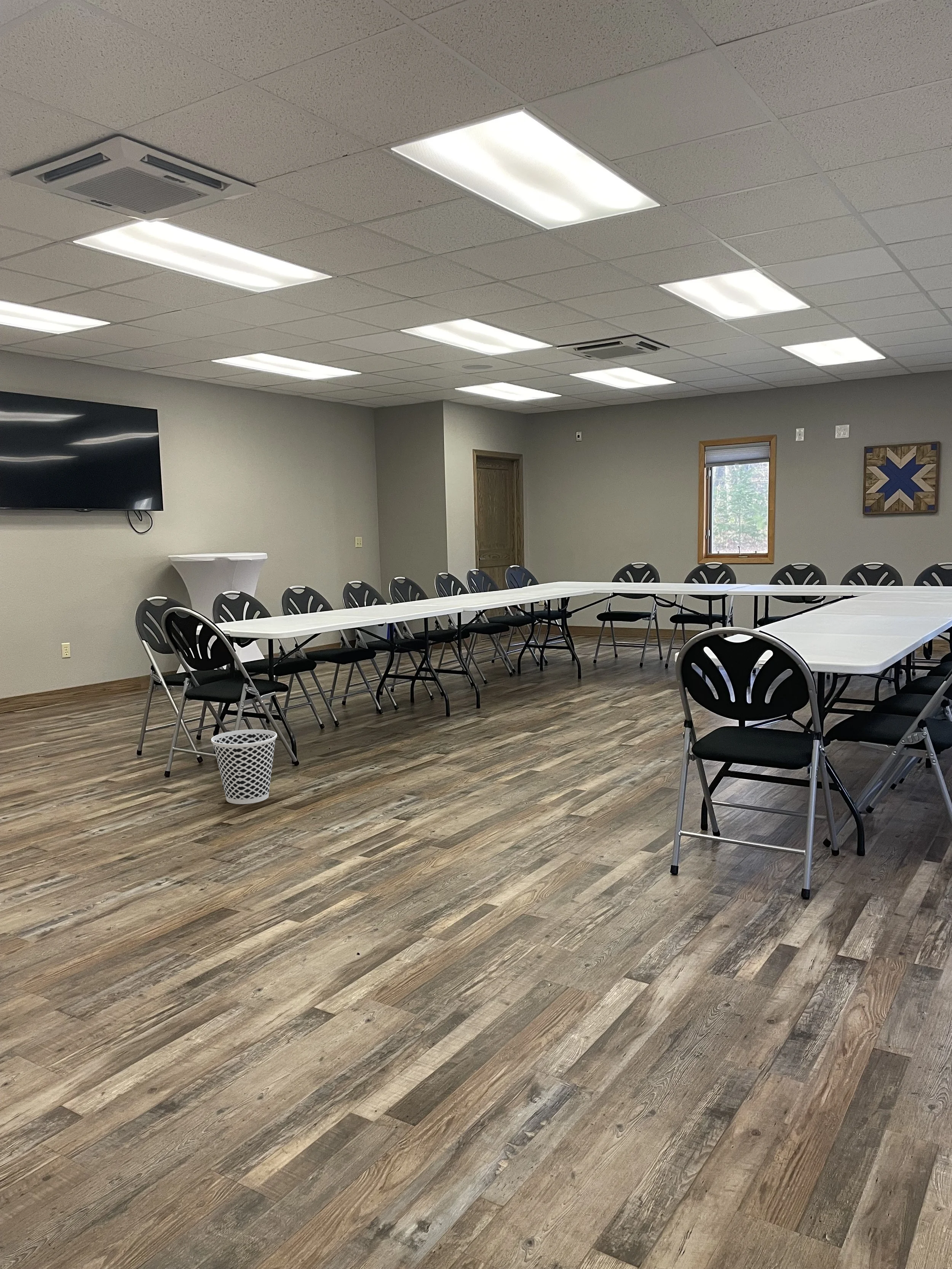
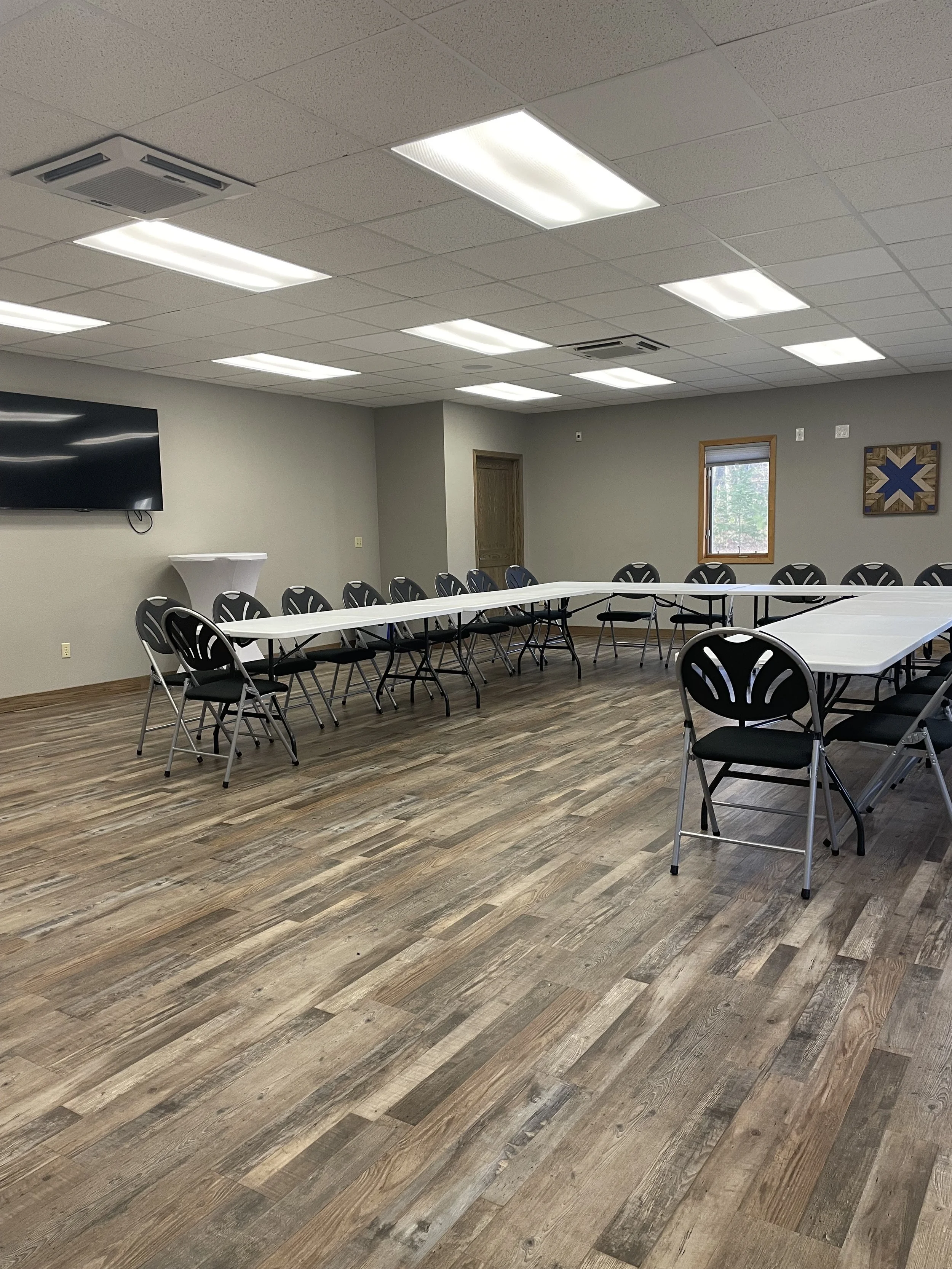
- wastebasket (246, 767)
